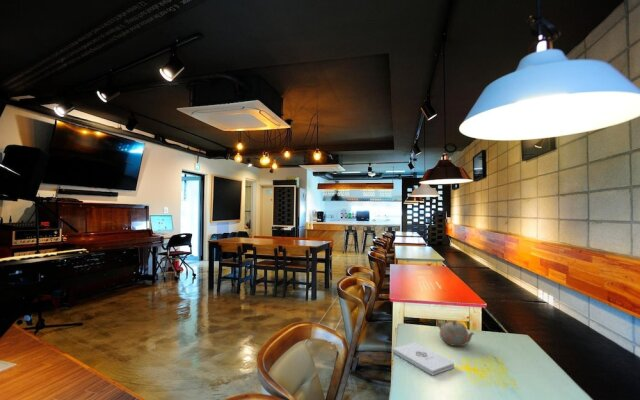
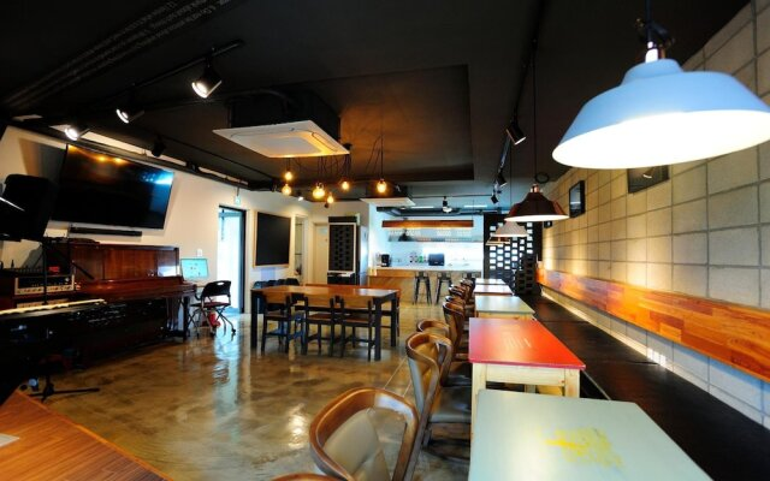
- notepad (422, 357)
- teapot (455, 332)
